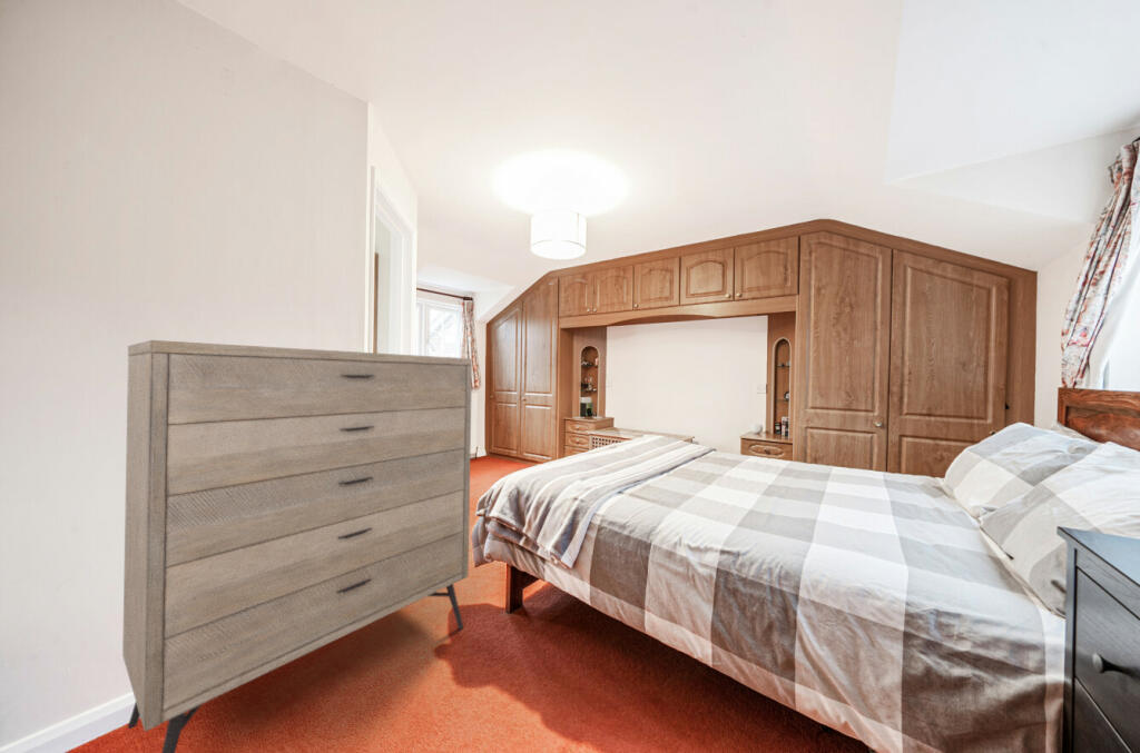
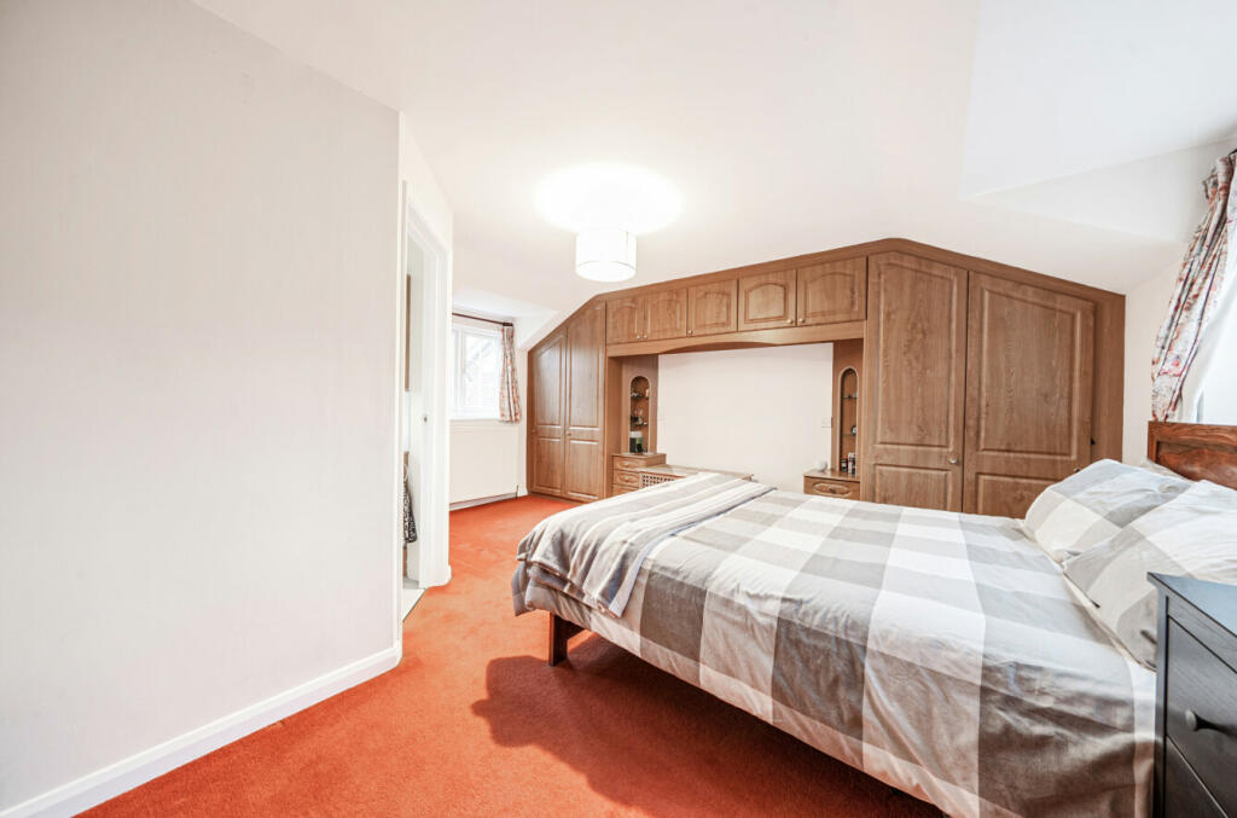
- dresser (327, 511)
